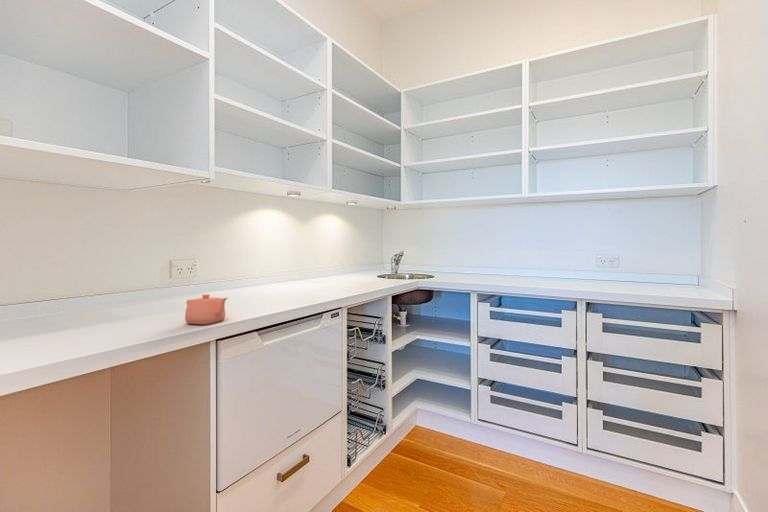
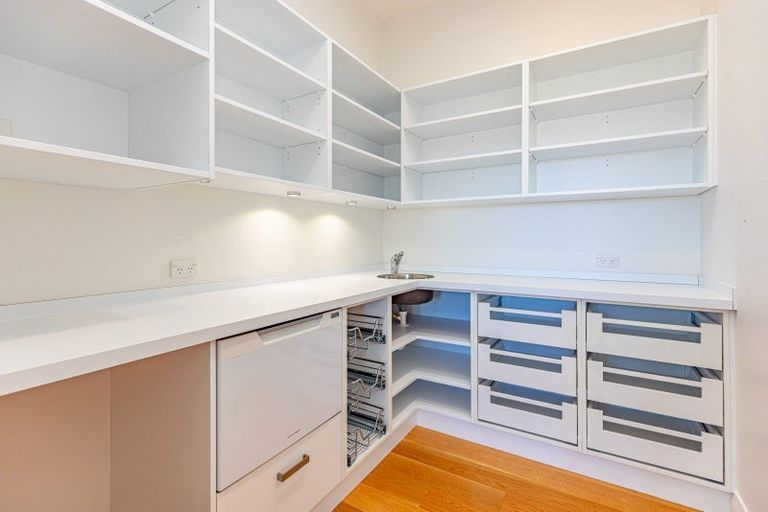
- teapot (207, 308)
